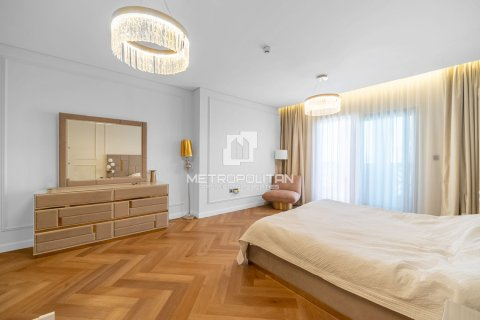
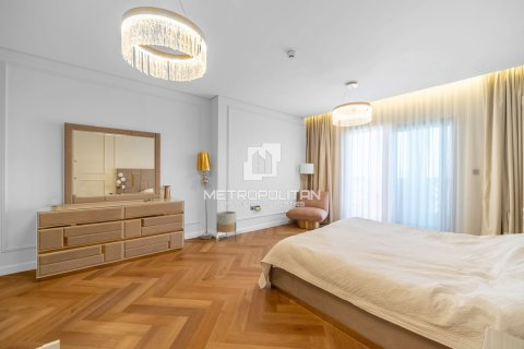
+ planter (226, 226)
